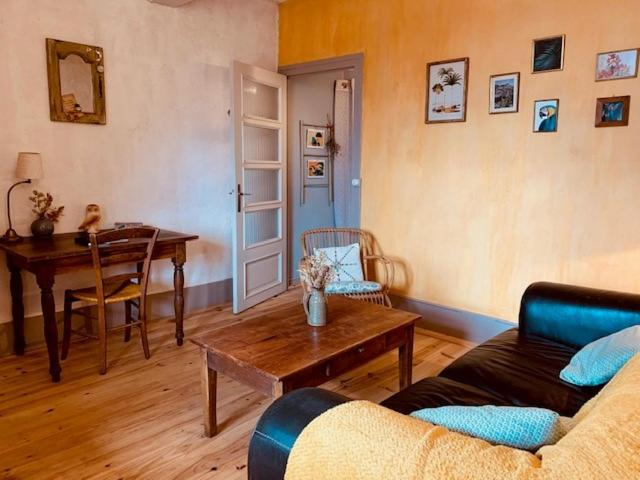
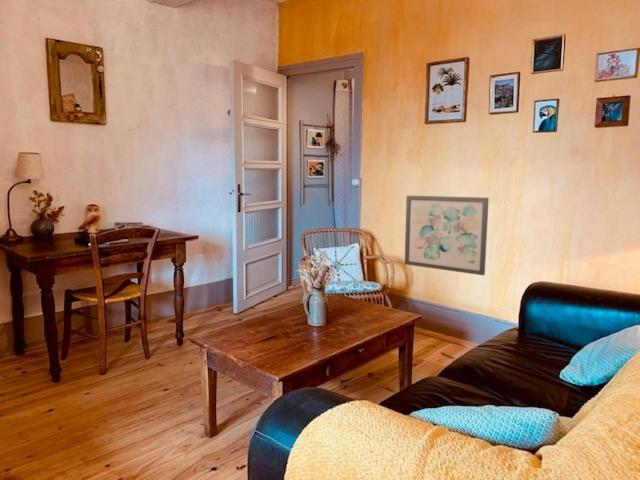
+ wall art (443, 233)
